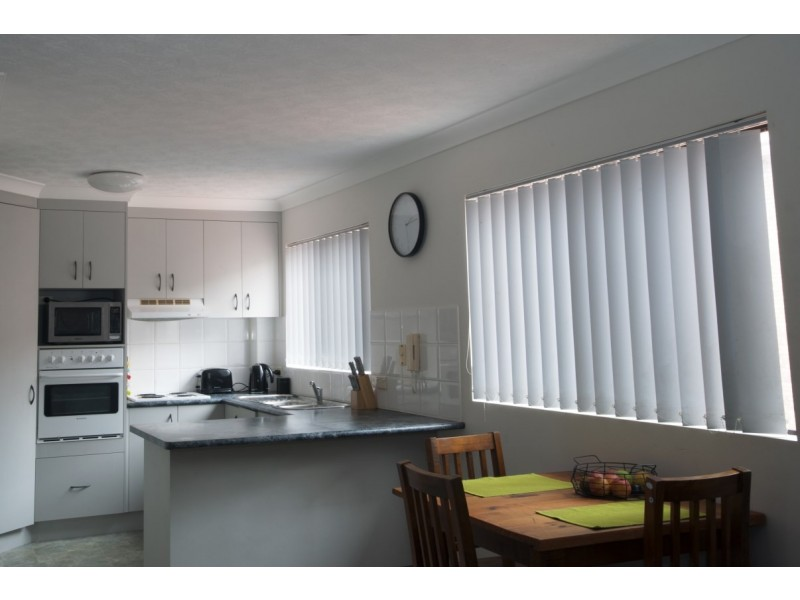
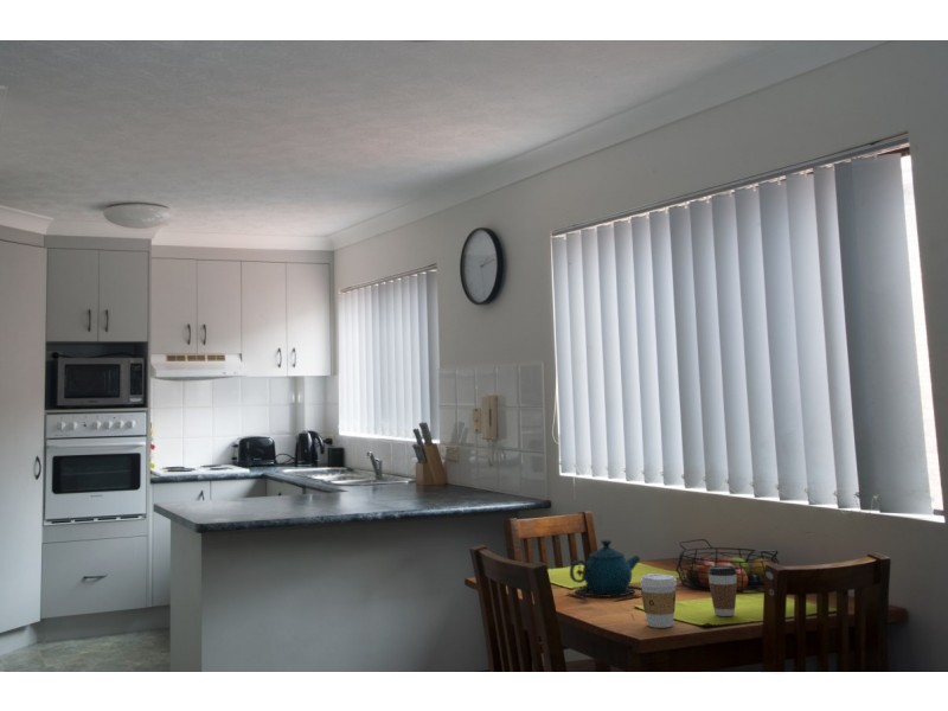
+ teapot (603, 565)
+ coffee cup (723, 590)
+ coffee cup (659, 600)
